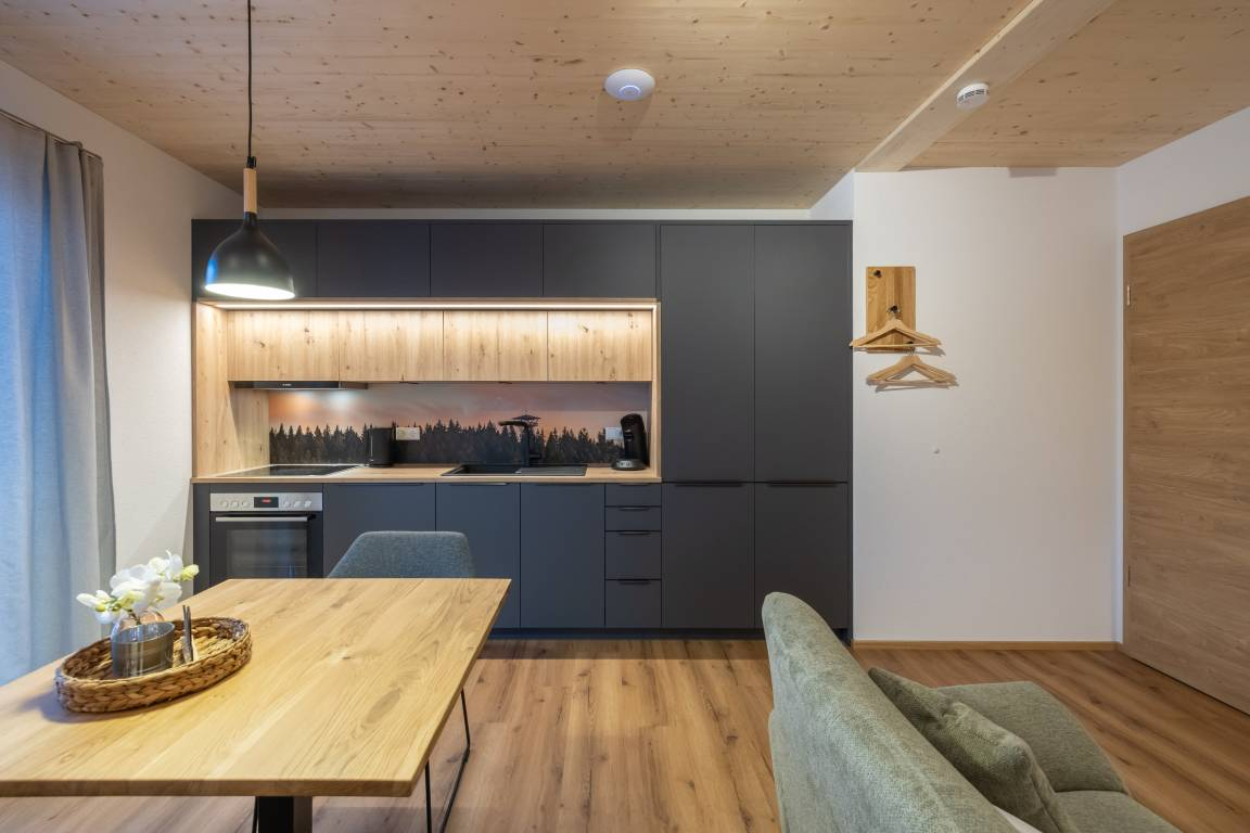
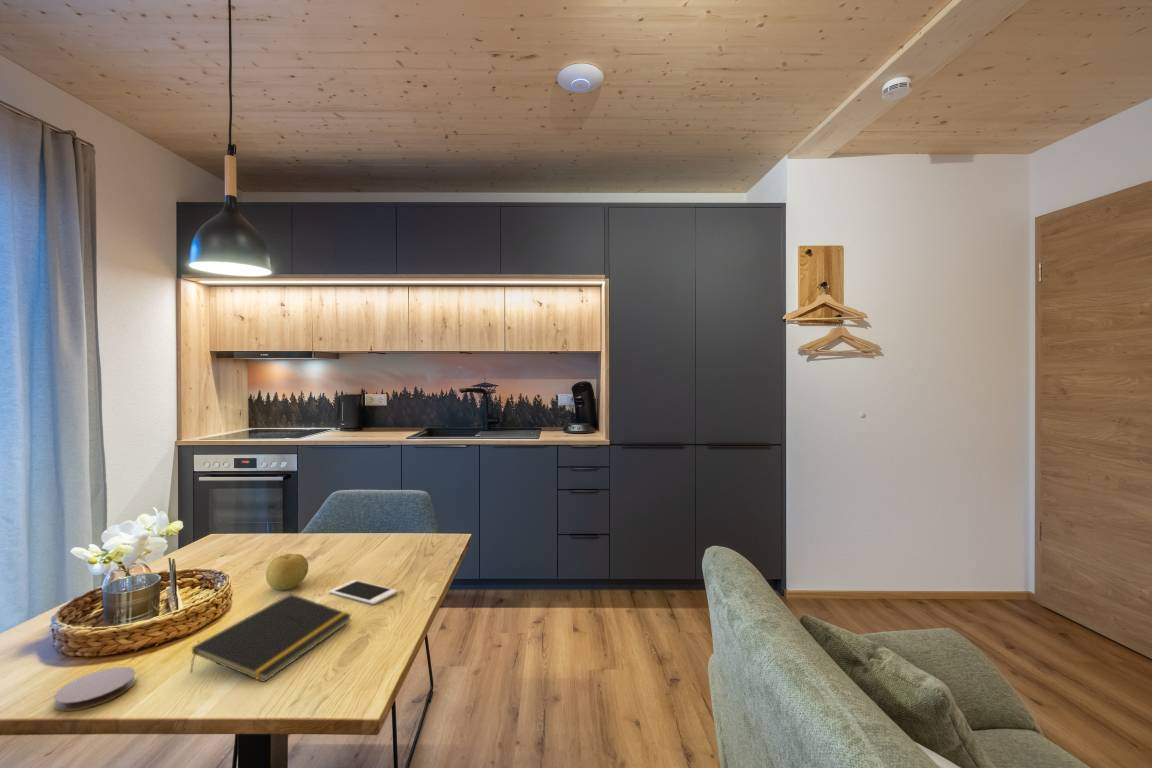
+ notepad (279, 632)
+ coaster (96, 687)
+ cell phone (363, 591)
+ fruit (287, 570)
